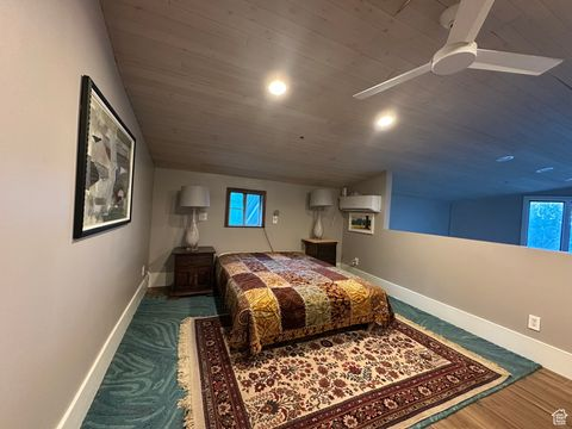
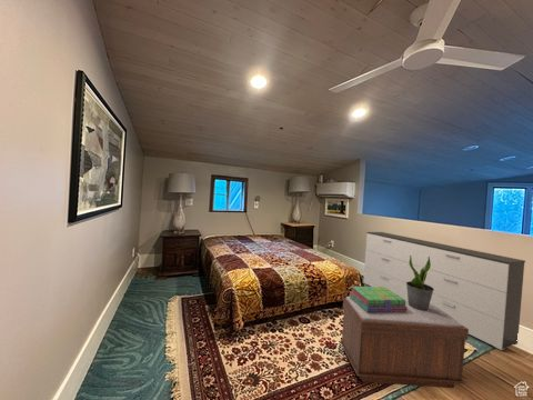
+ potted plant (420, 281)
+ dresser (426, 274)
+ stack of books (376, 298)
+ bench (396, 337)
